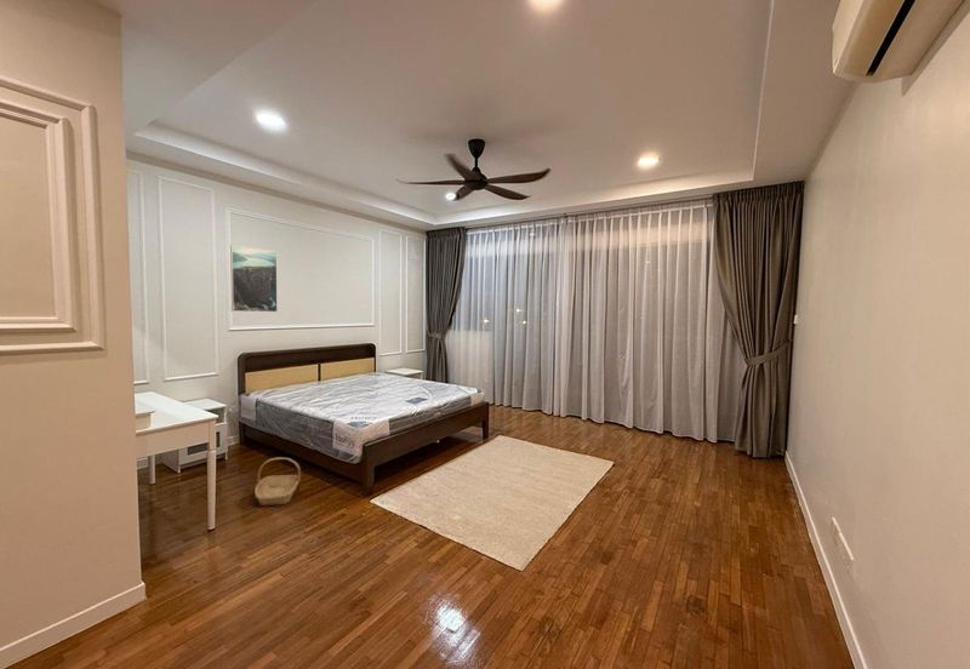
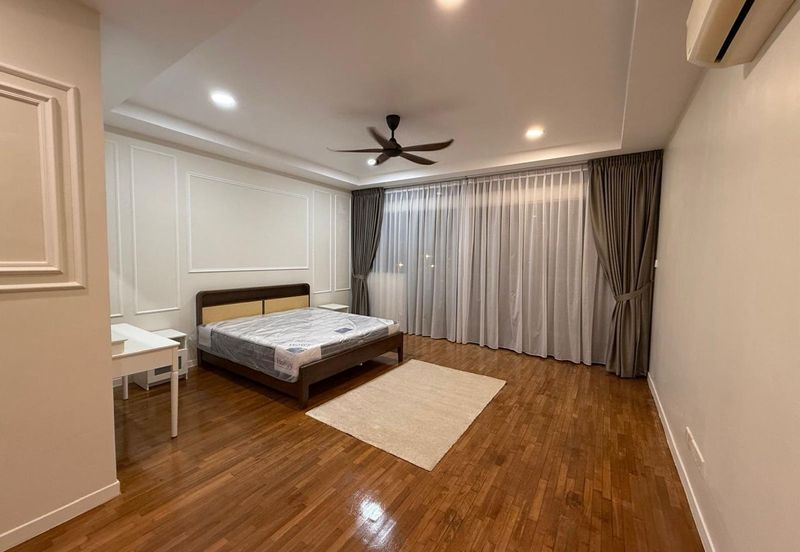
- basket (278, 476)
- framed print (255, 280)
